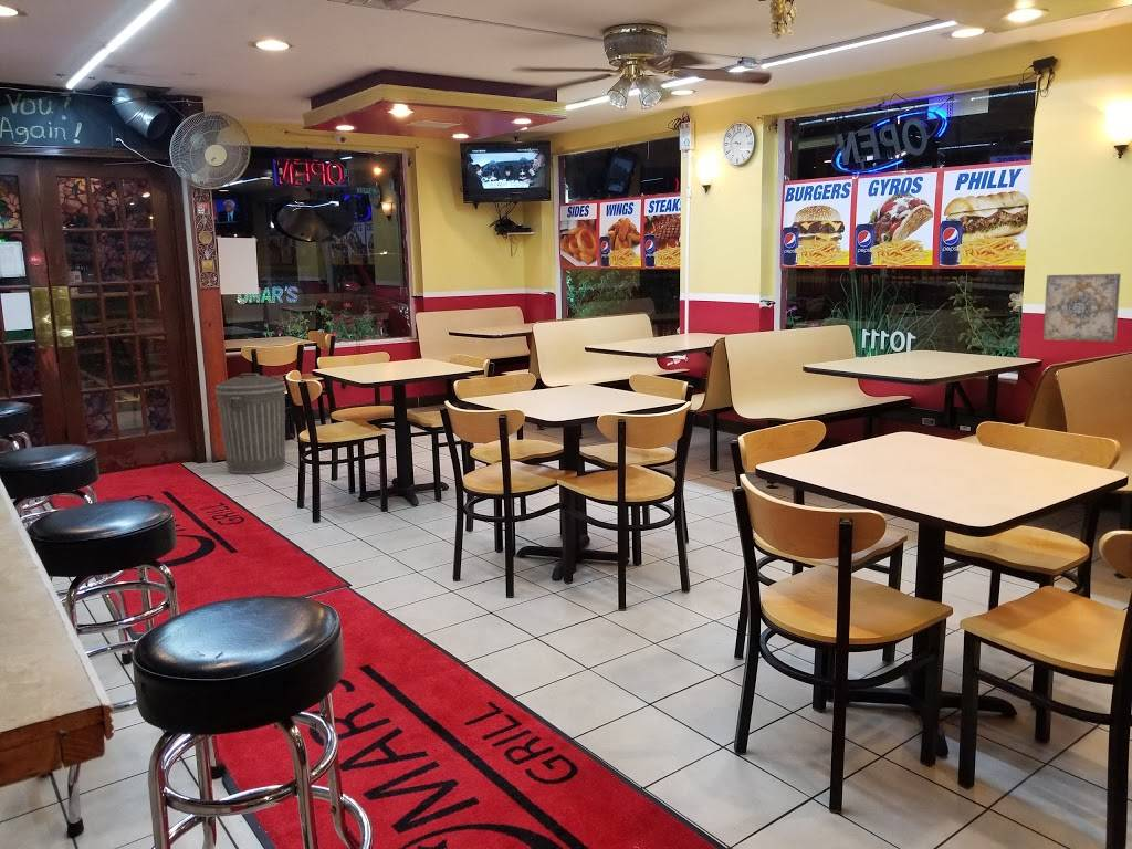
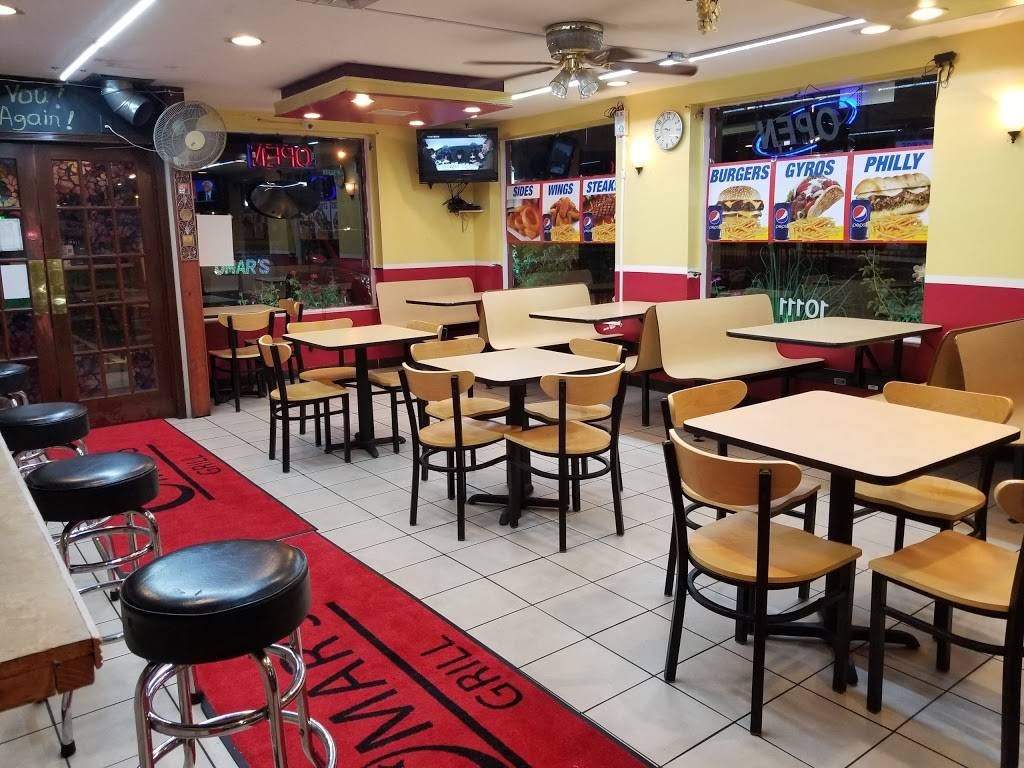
- trash can (253, 420)
- wall art (1080, 307)
